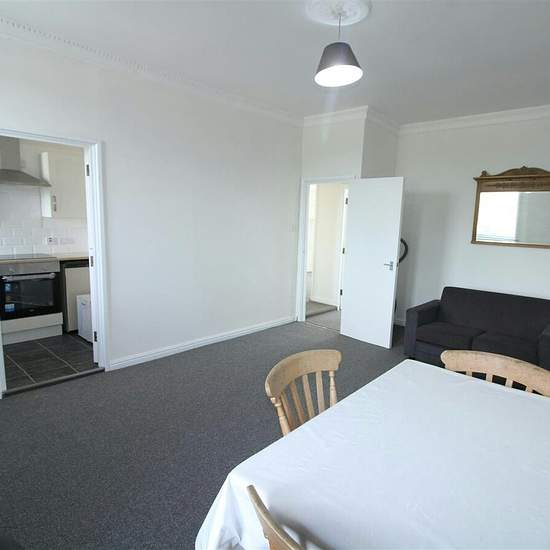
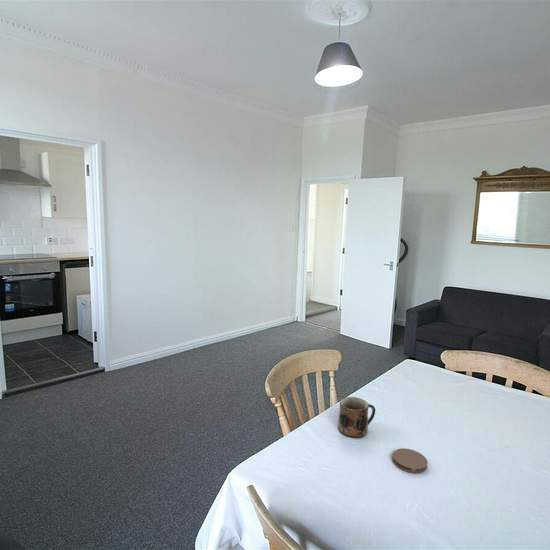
+ coaster (409, 460)
+ mug (355, 415)
